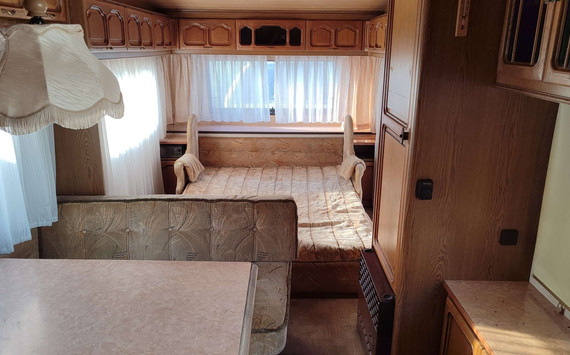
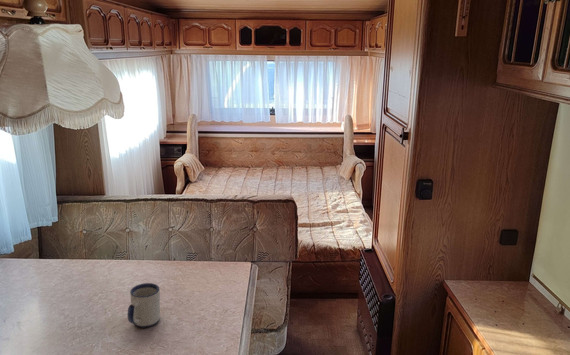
+ mug (142, 308)
